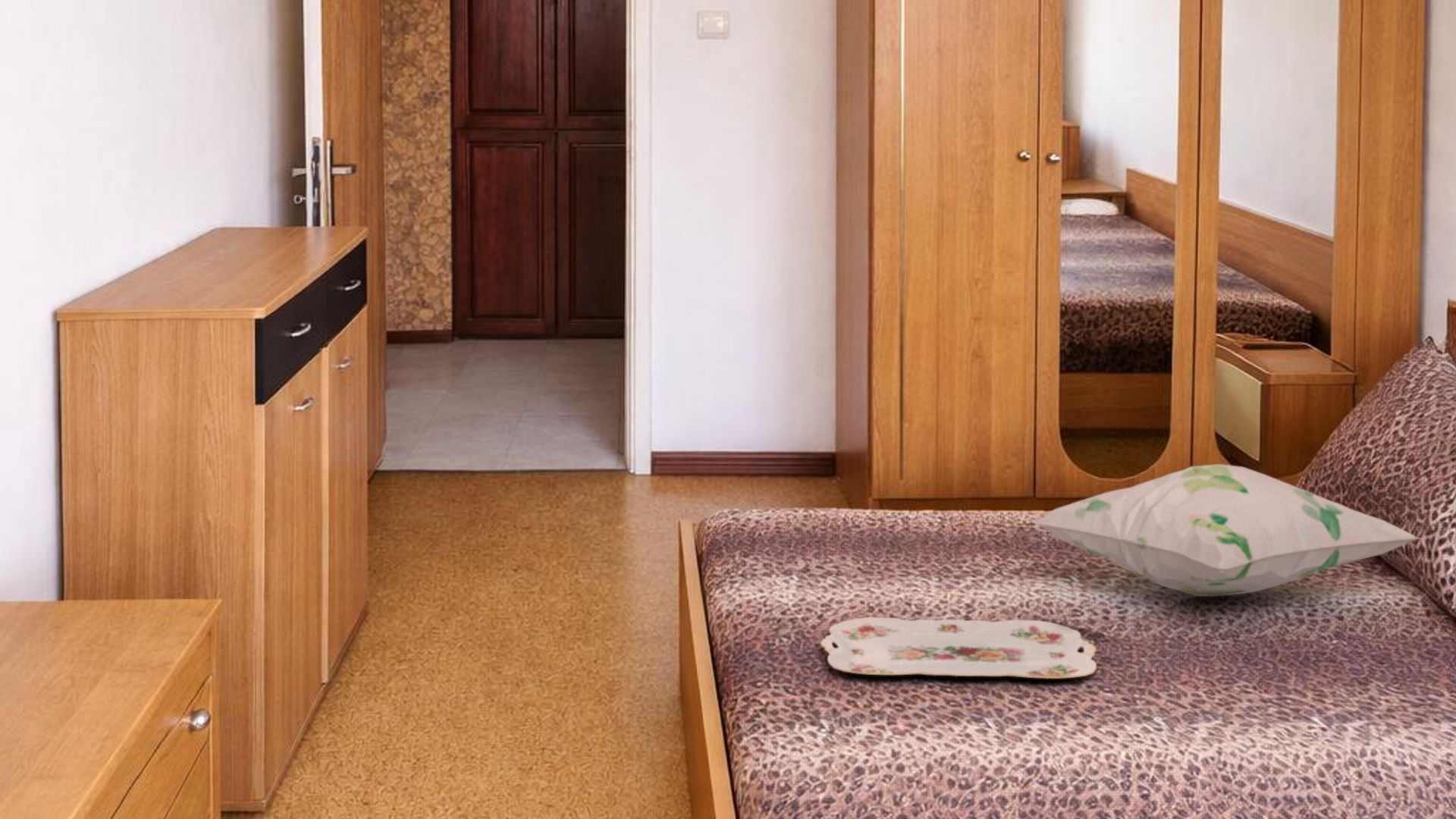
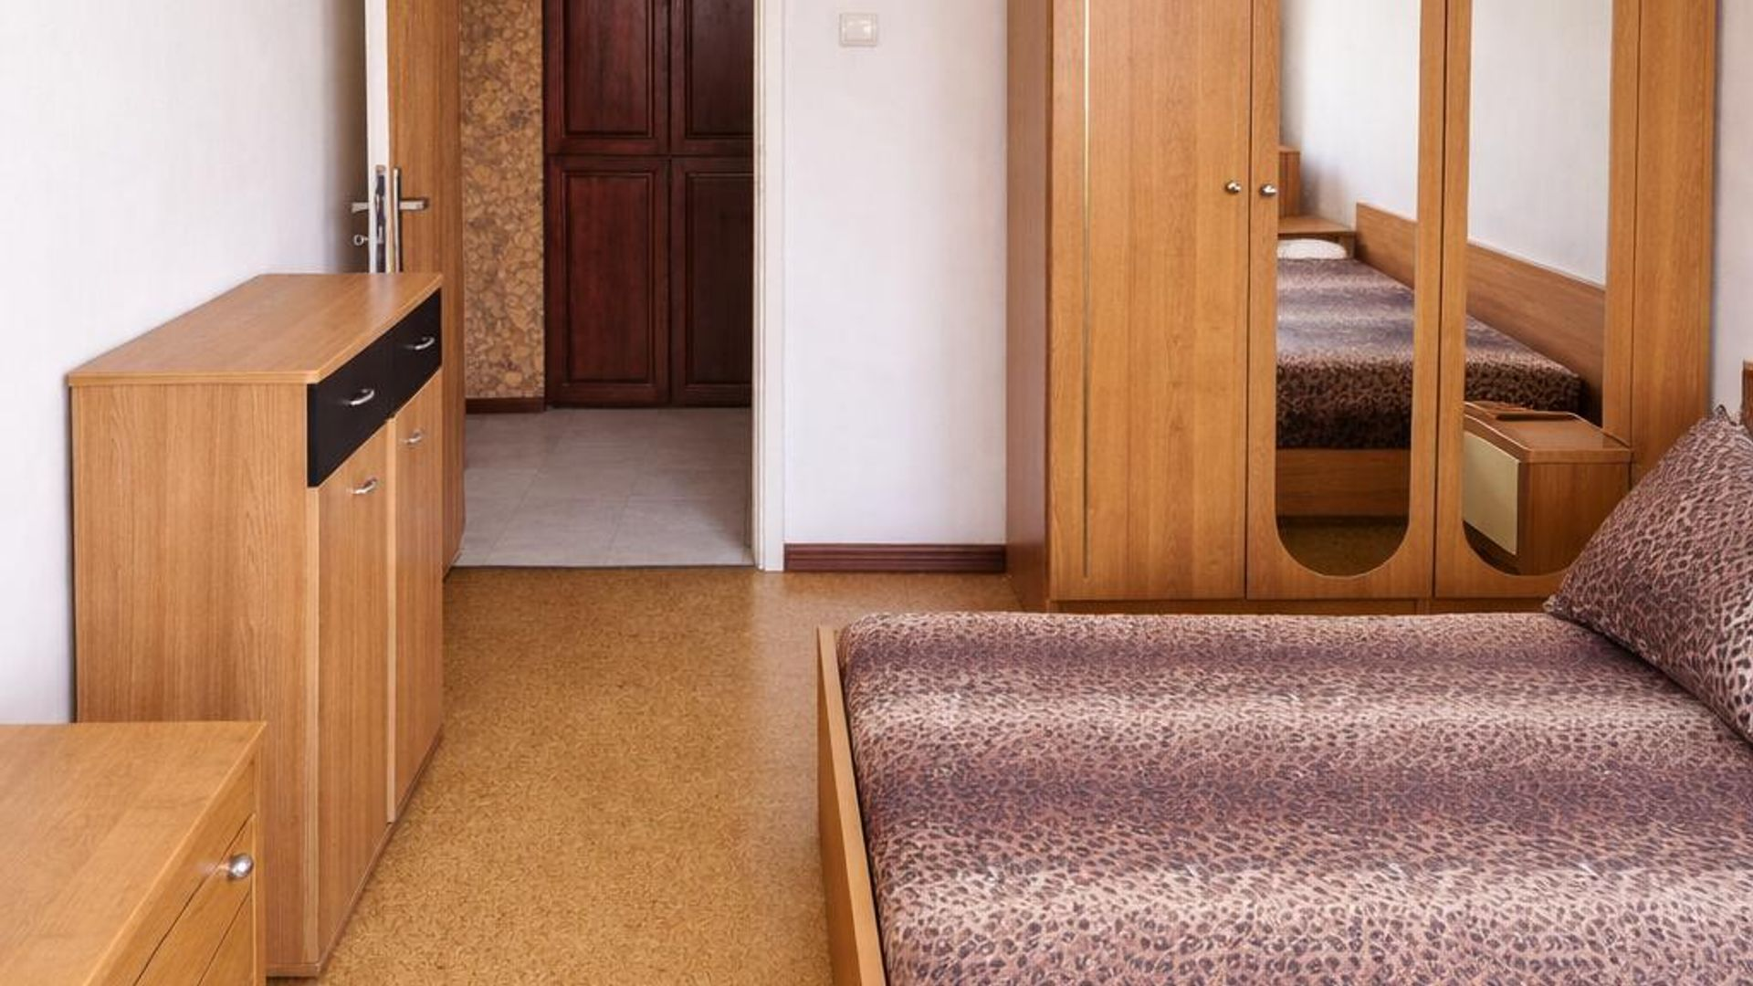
- decorative pillow (1217, 529)
- serving tray (957, 650)
